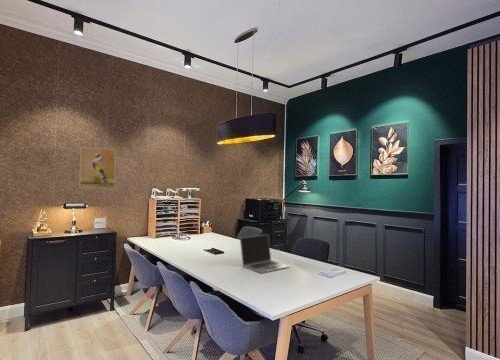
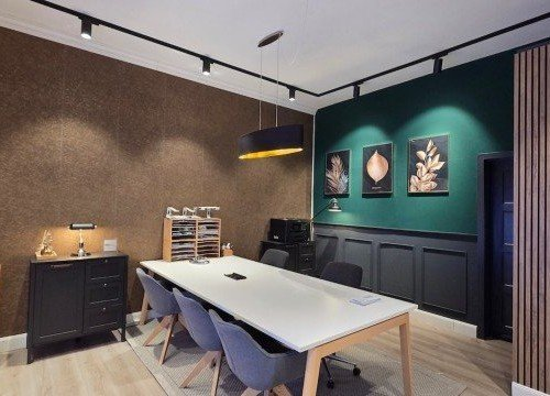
- laptop (264, 252)
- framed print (98, 168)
